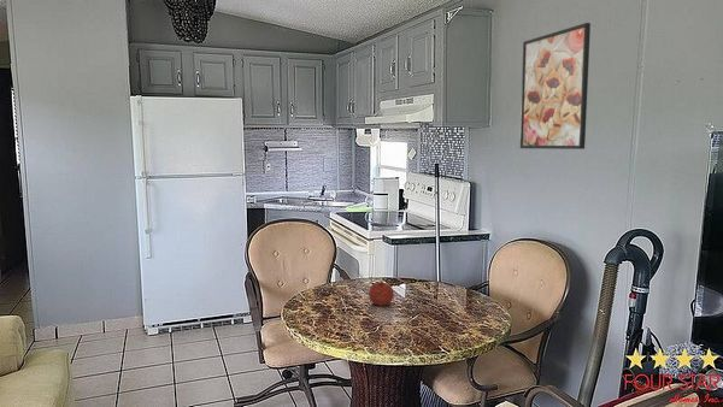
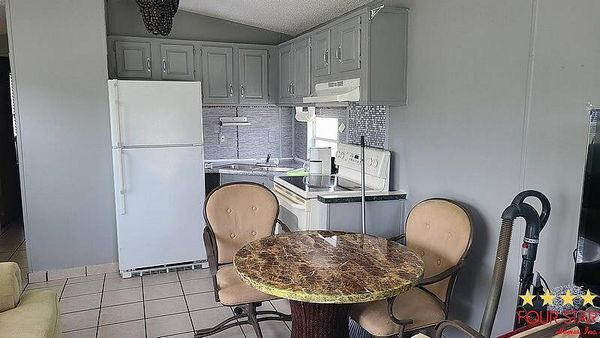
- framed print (551, 92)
- fruit (381, 291)
